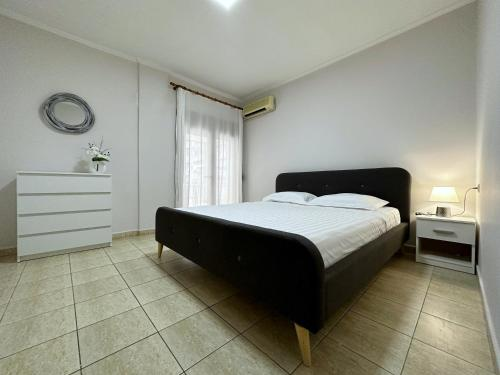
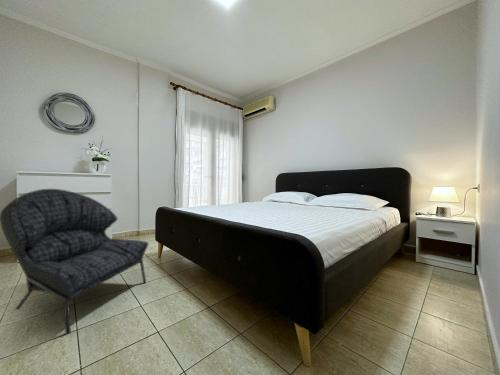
+ armchair (84, 244)
